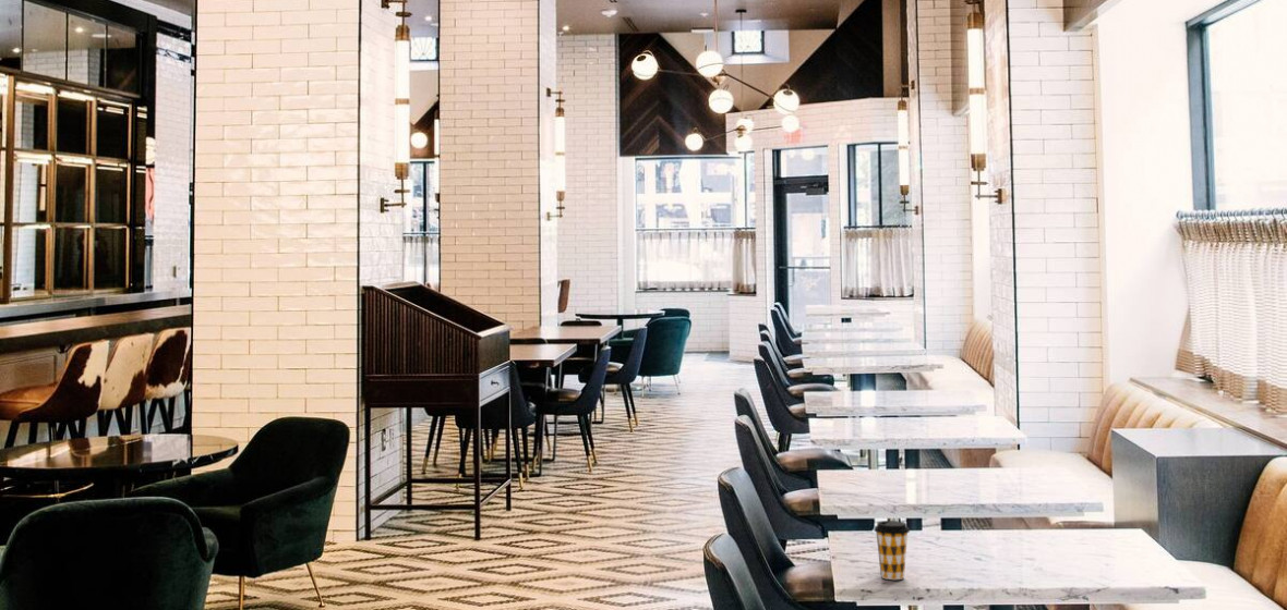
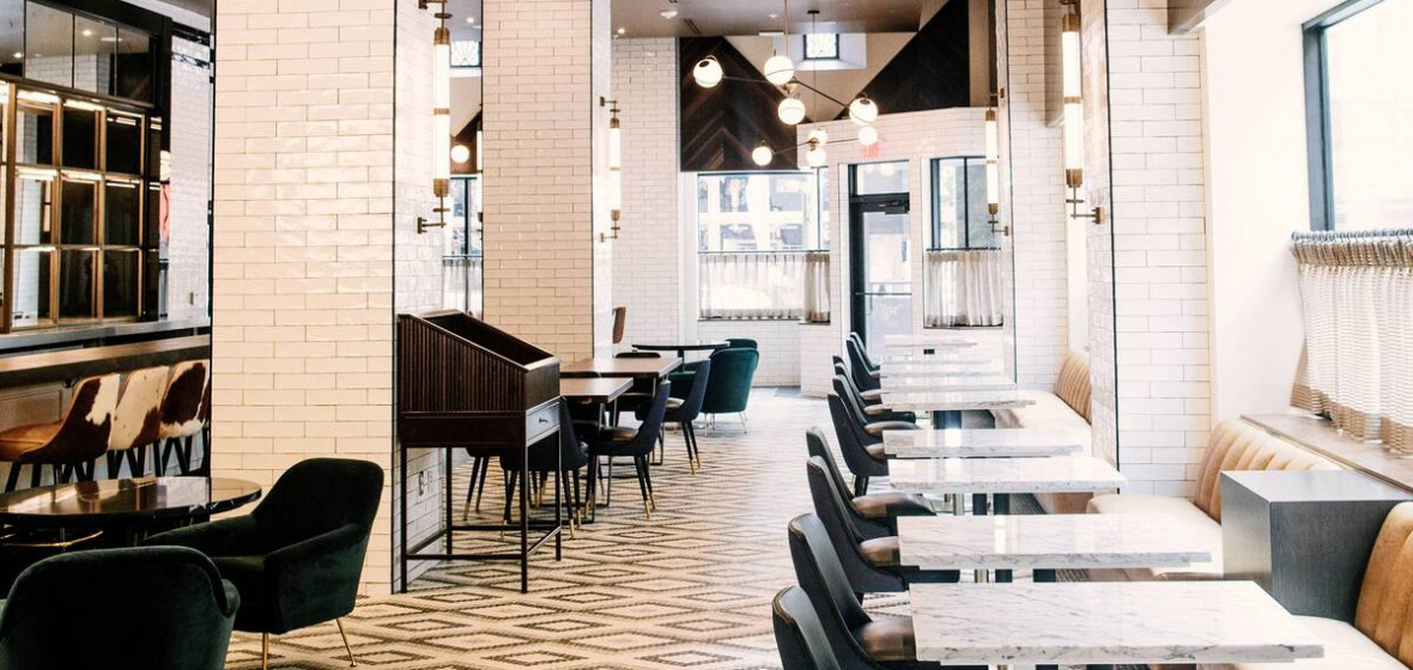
- coffee cup (892, 550)
